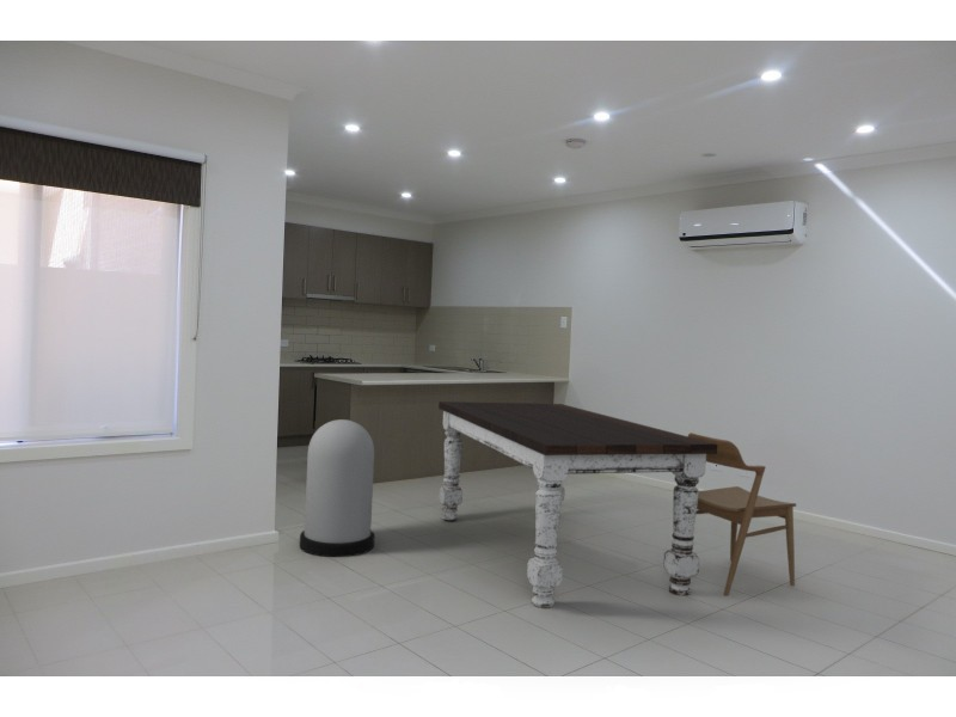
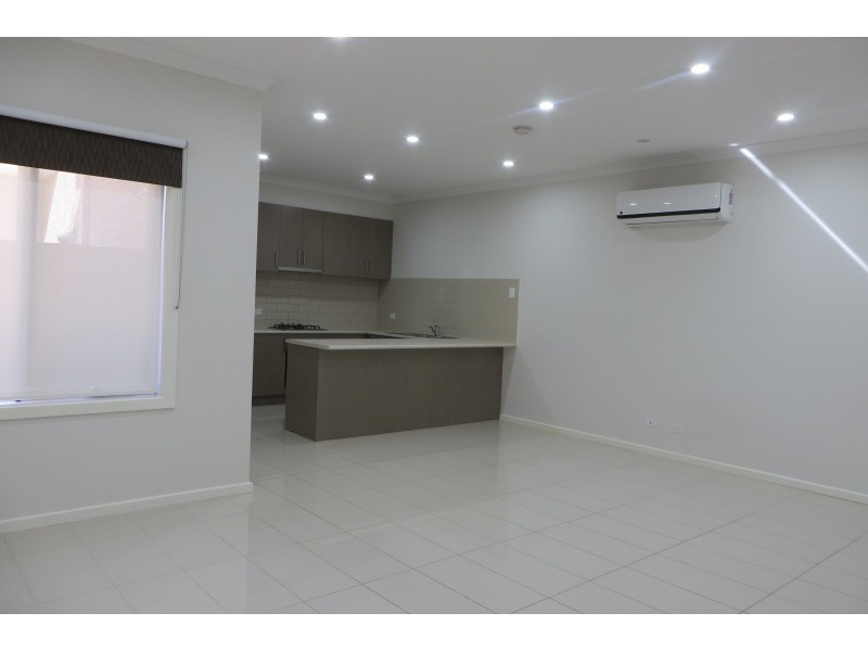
- chair (734, 505)
- dining table (551, 485)
- trash can (339, 483)
